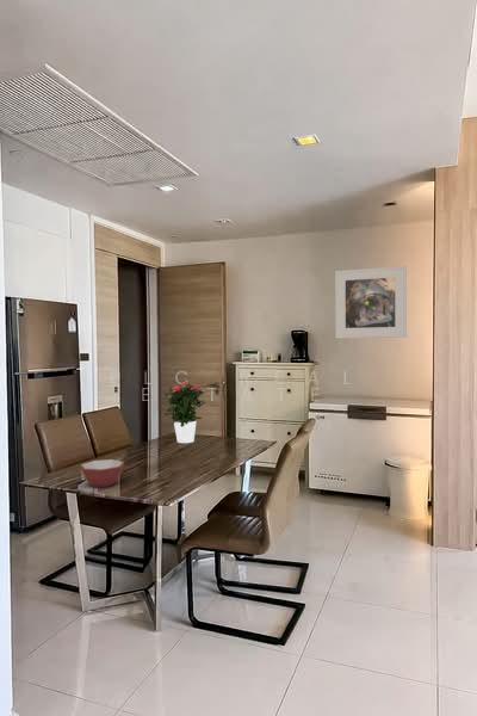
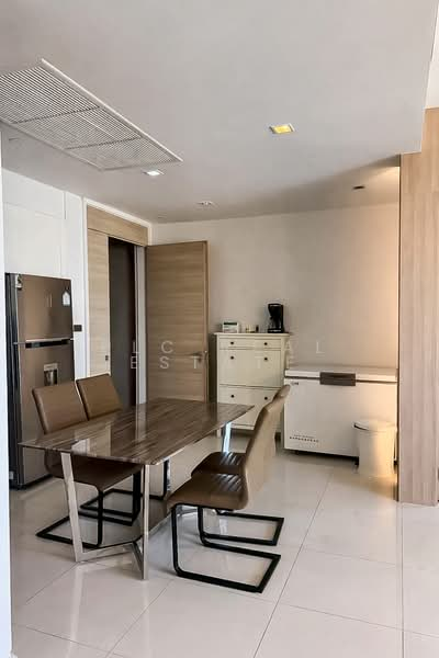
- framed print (370, 303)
- bowl (101, 474)
- potted flower (185, 411)
